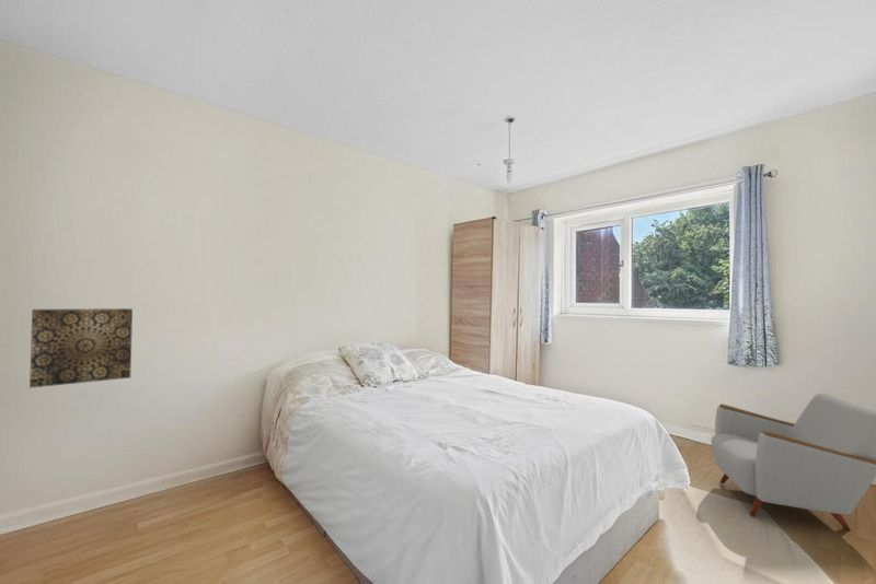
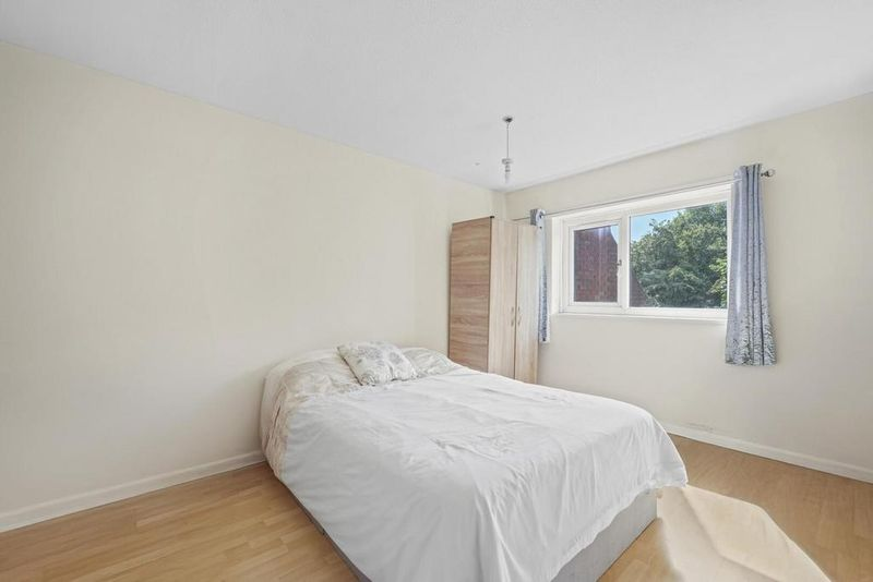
- wall art (84, 344)
- armchair (791, 452)
